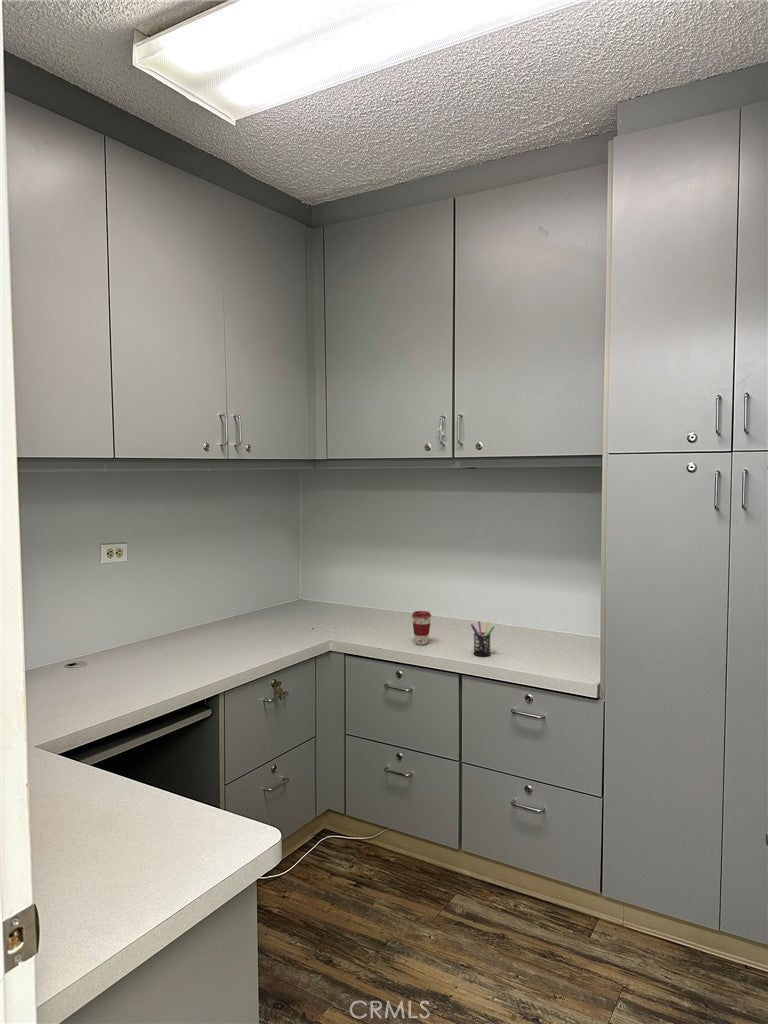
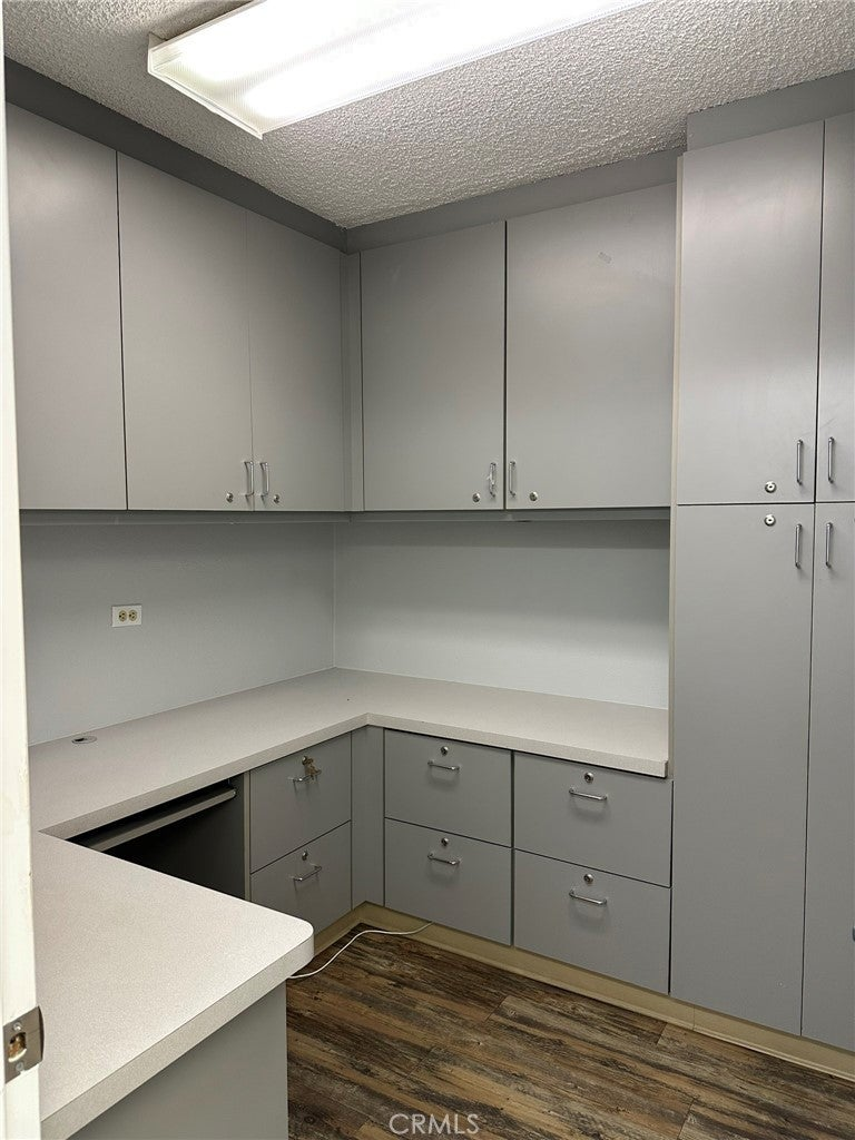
- pen holder (483, 637)
- coffee cup (421, 627)
